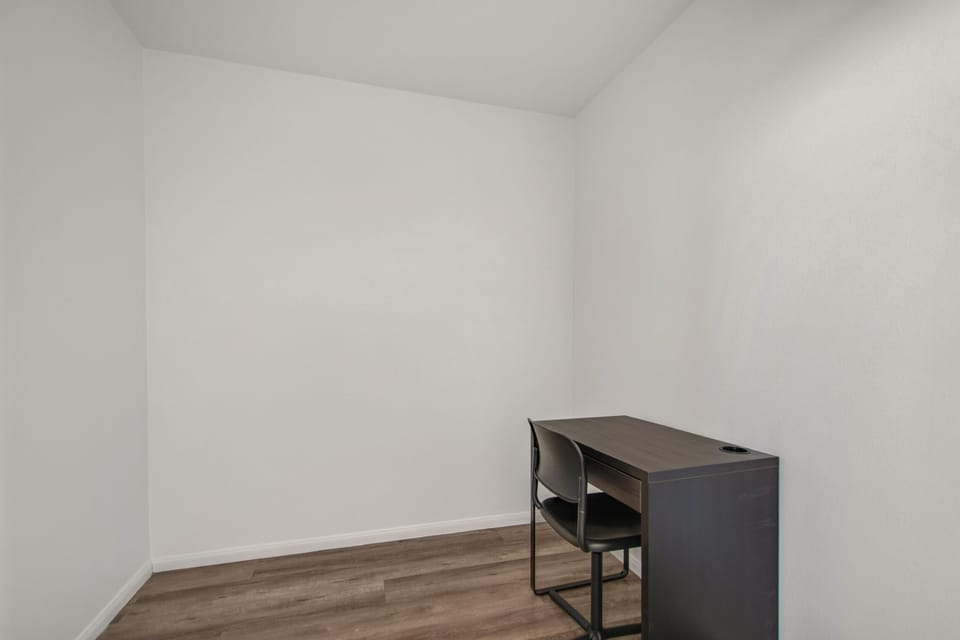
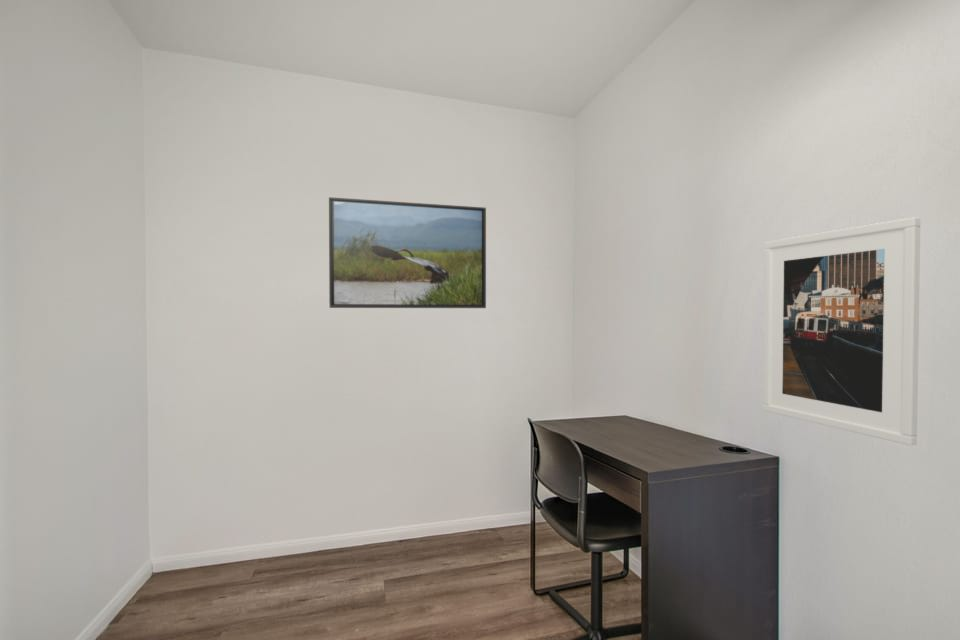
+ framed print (829, 328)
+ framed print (411, 255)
